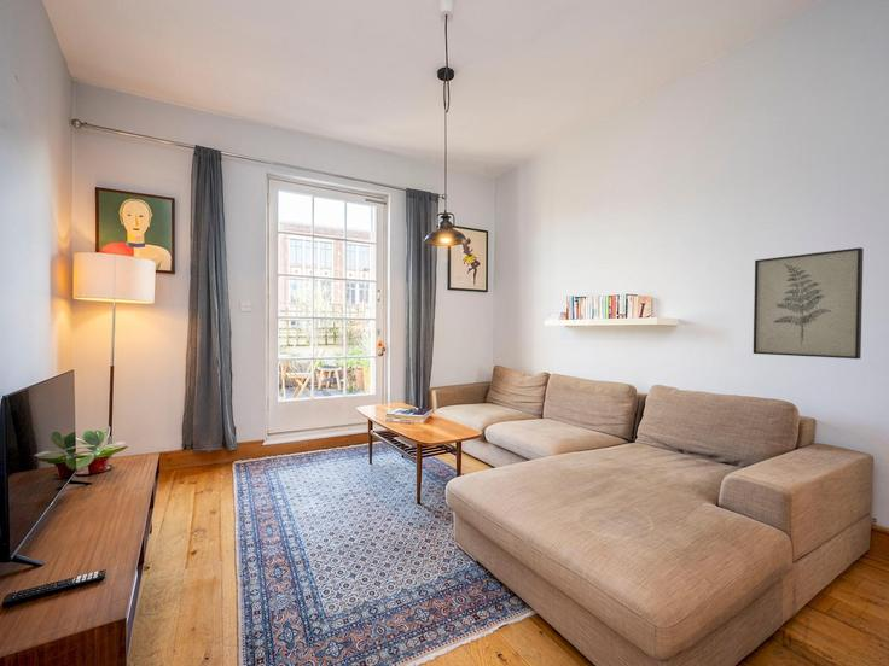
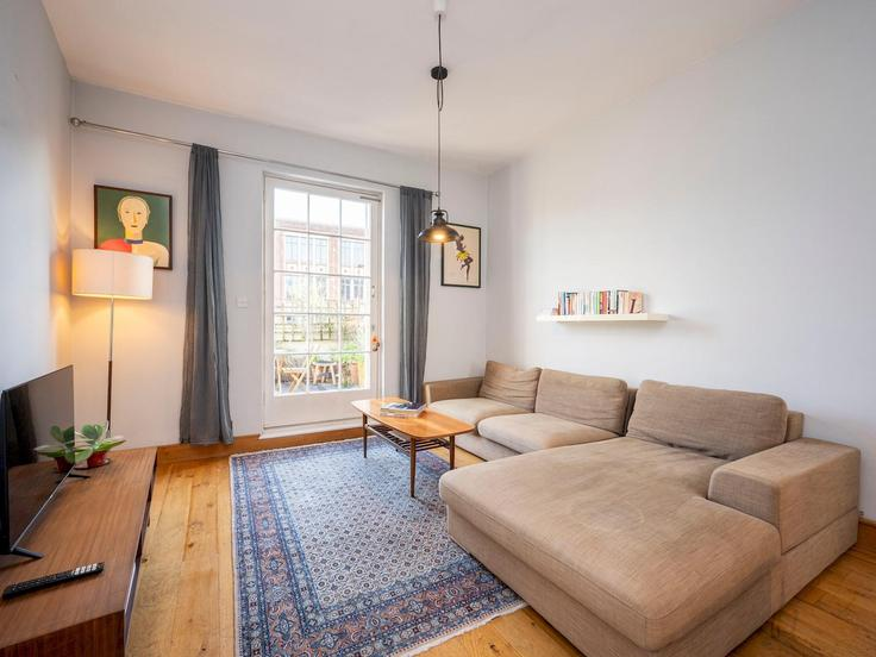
- wall art (803, 305)
